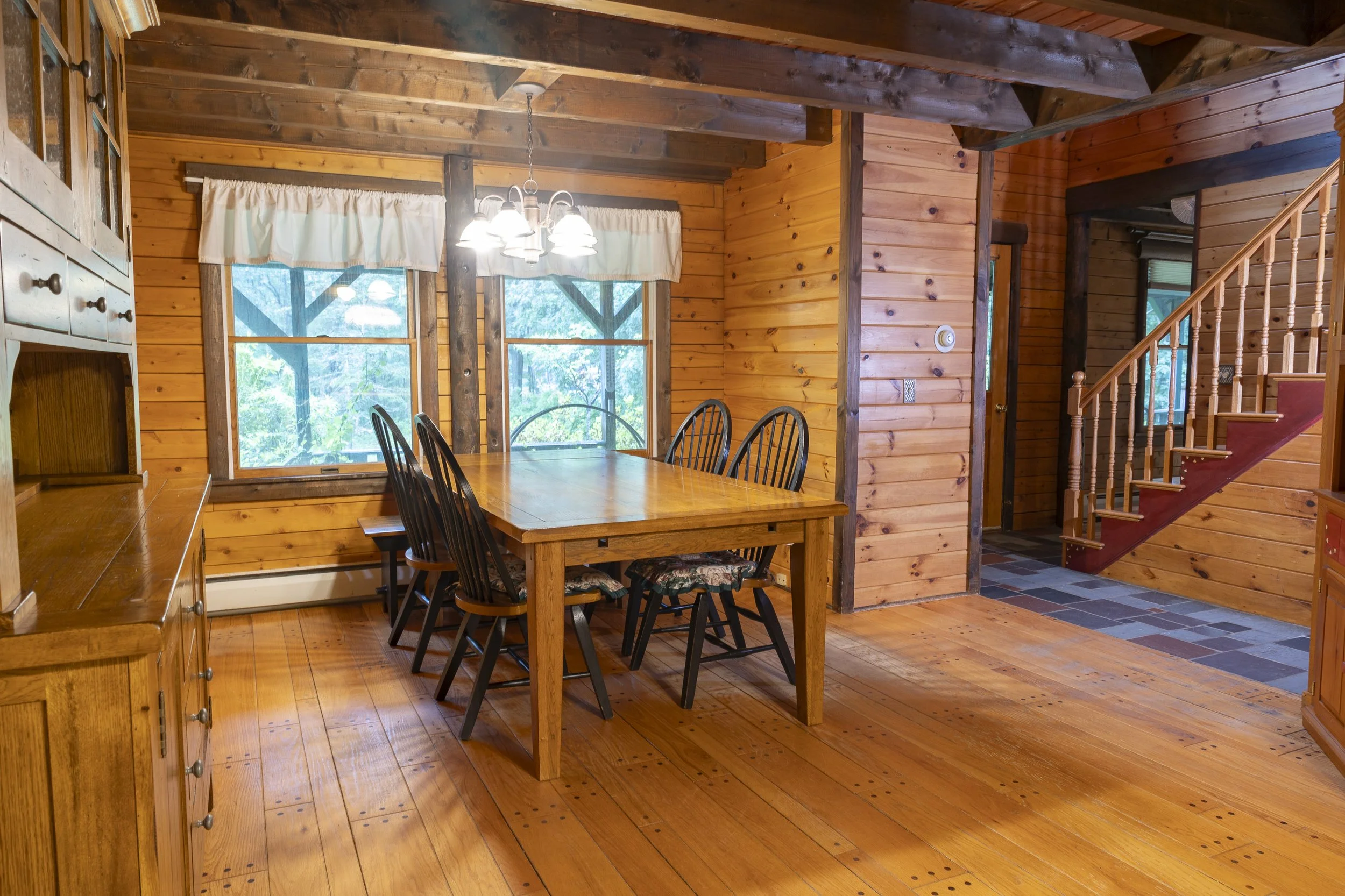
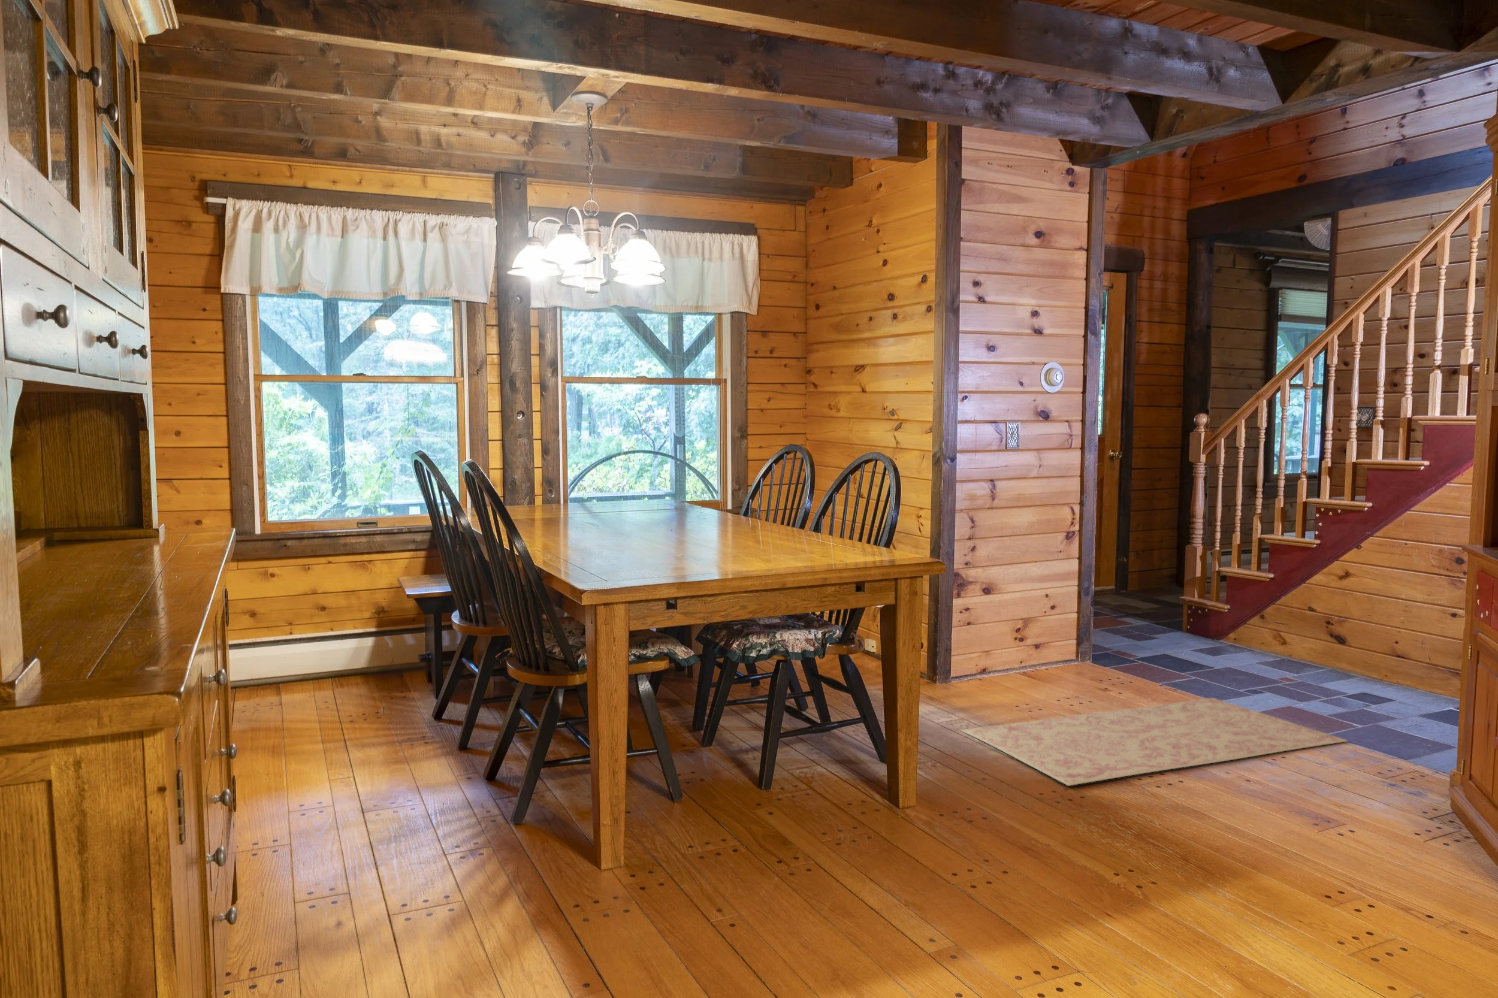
+ rug (1151, 735)
